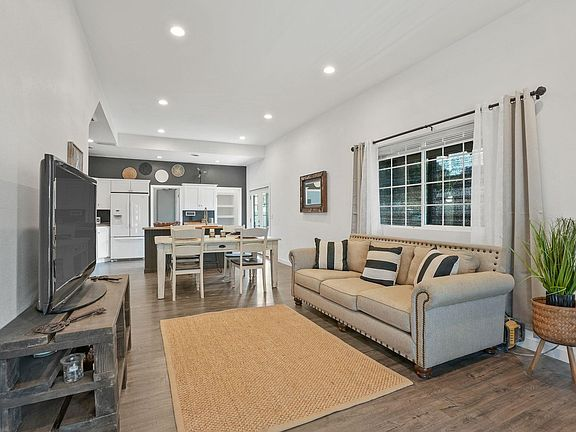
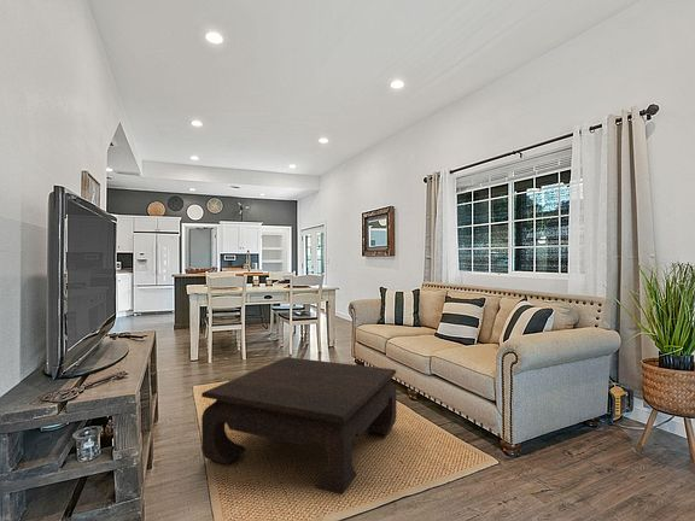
+ coffee table (308, 411)
